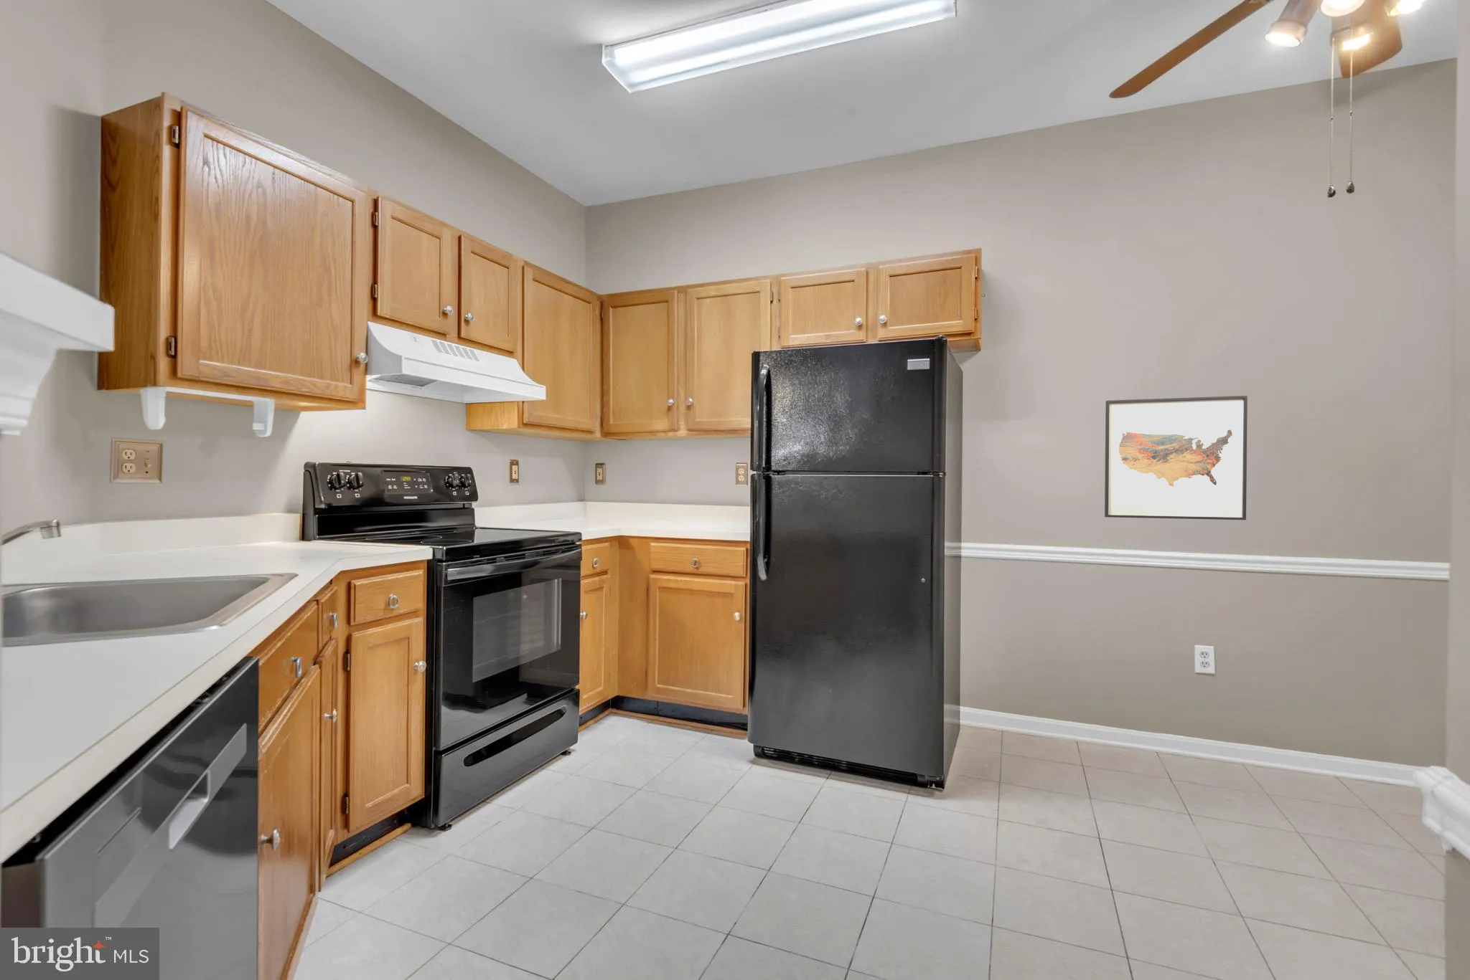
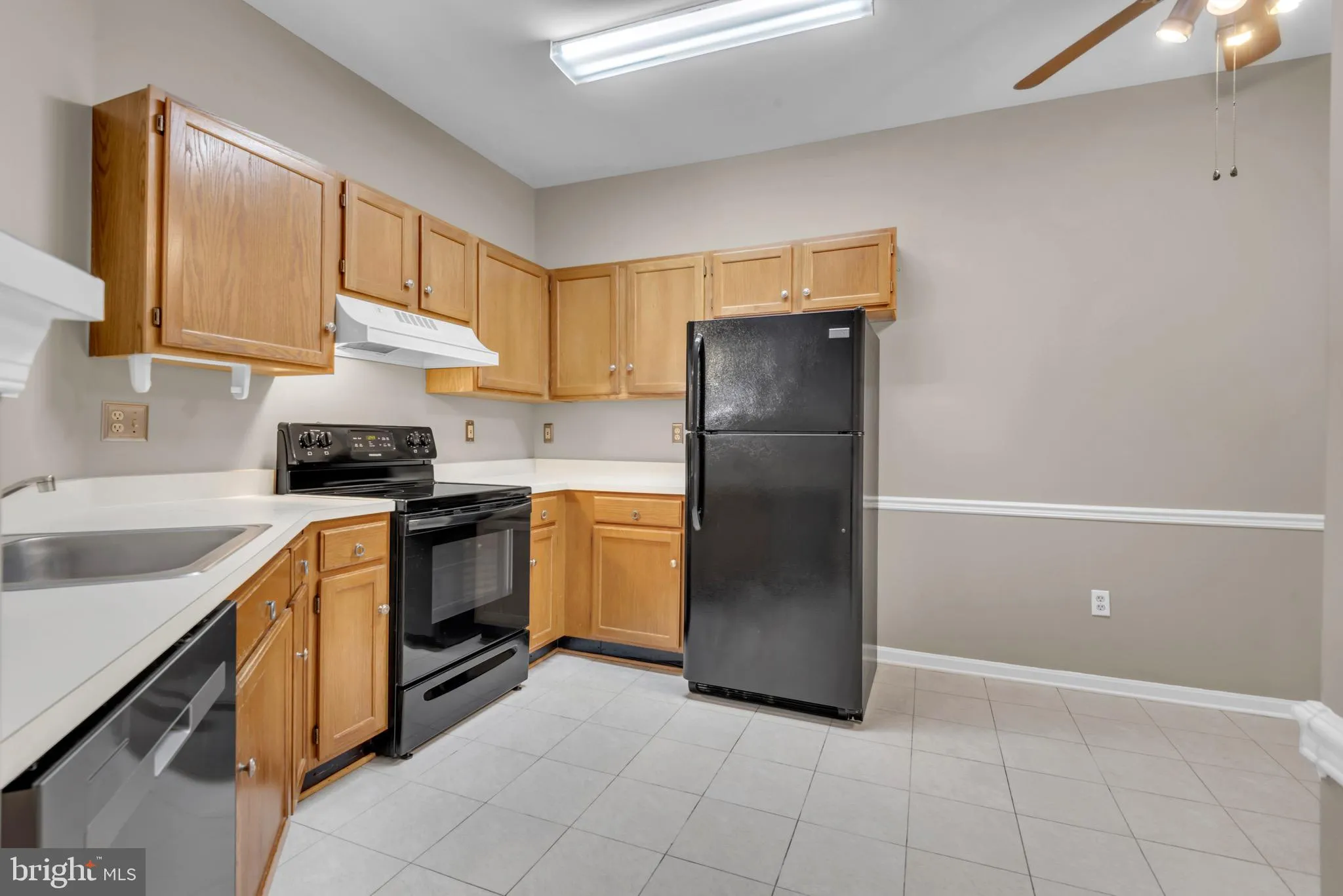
- wall art (1173, 458)
